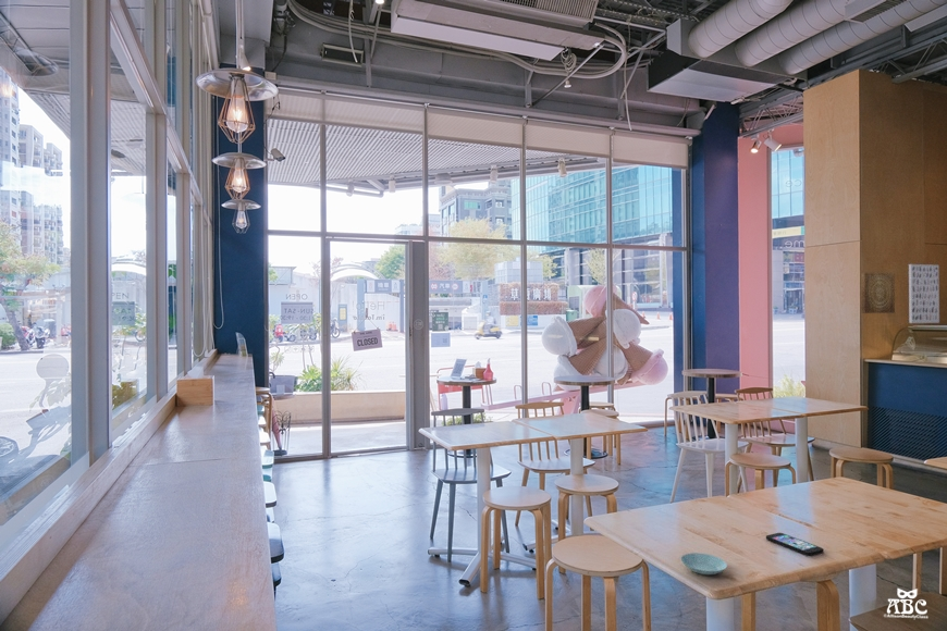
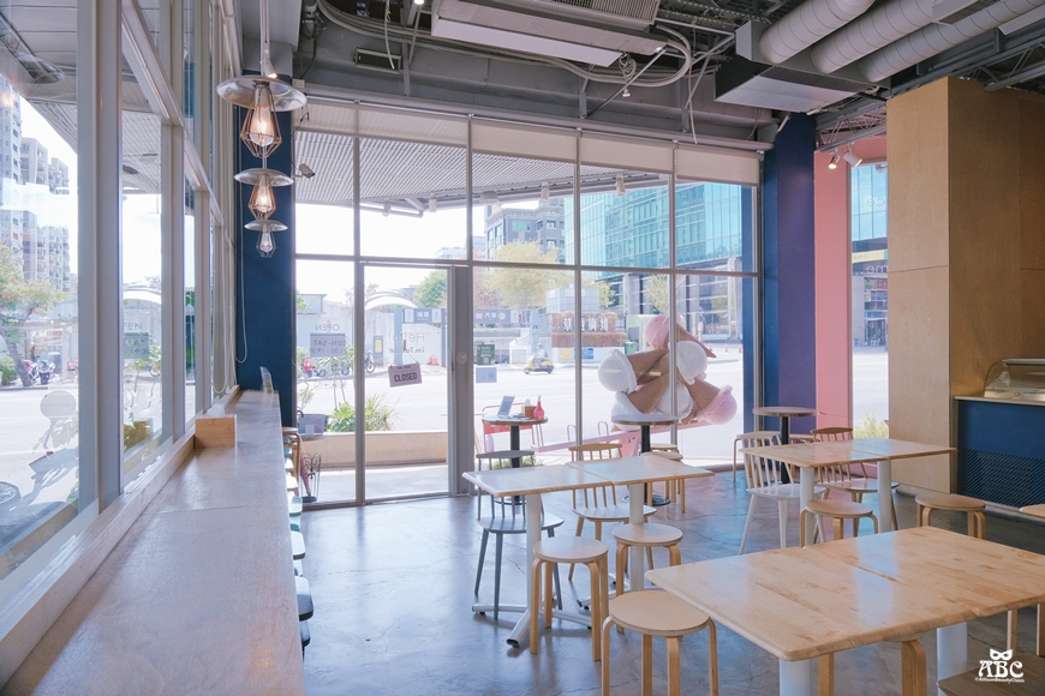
- smartphone (794, 543)
- saucer (703, 565)
- wall art (877, 293)
- wall art (924, 294)
